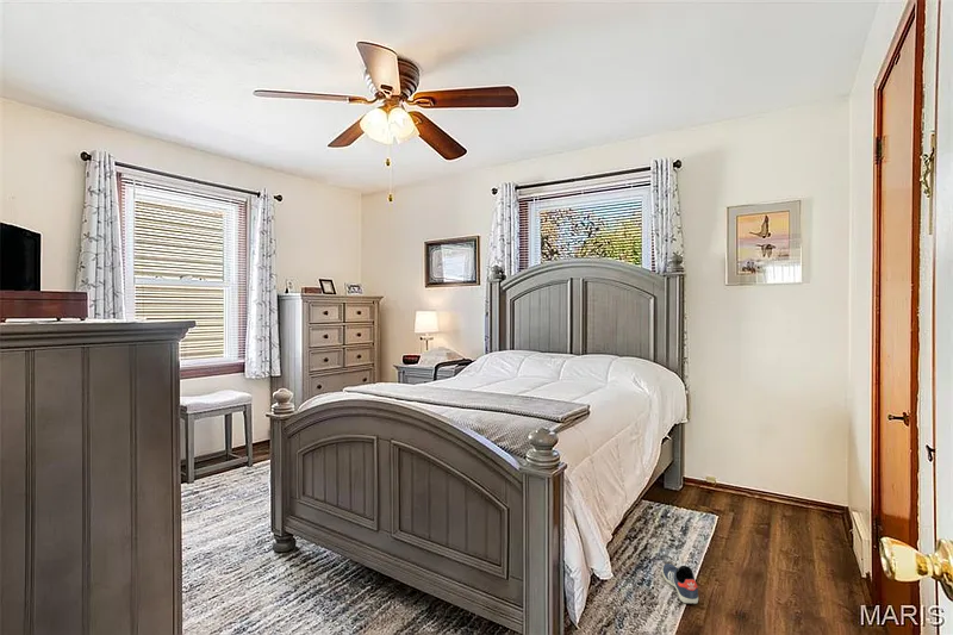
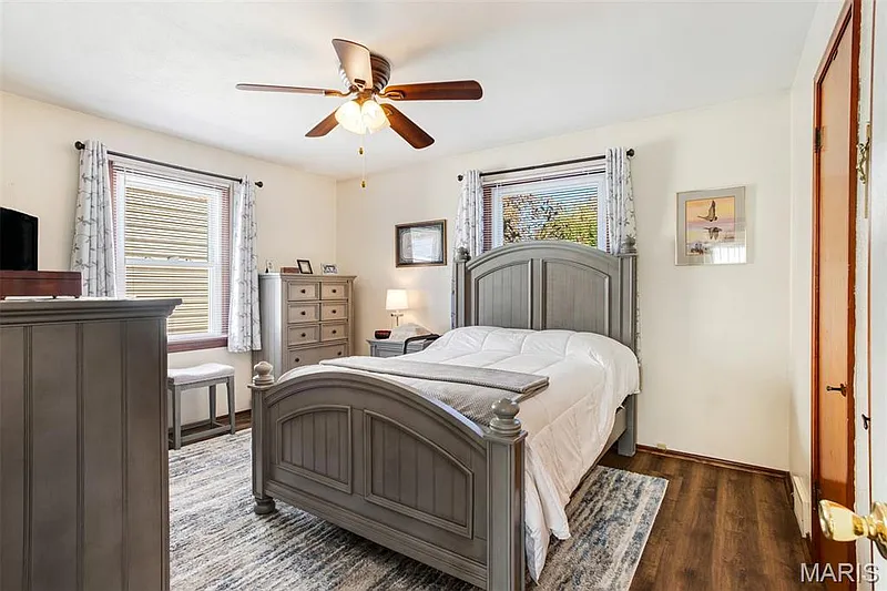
- sneaker (680, 574)
